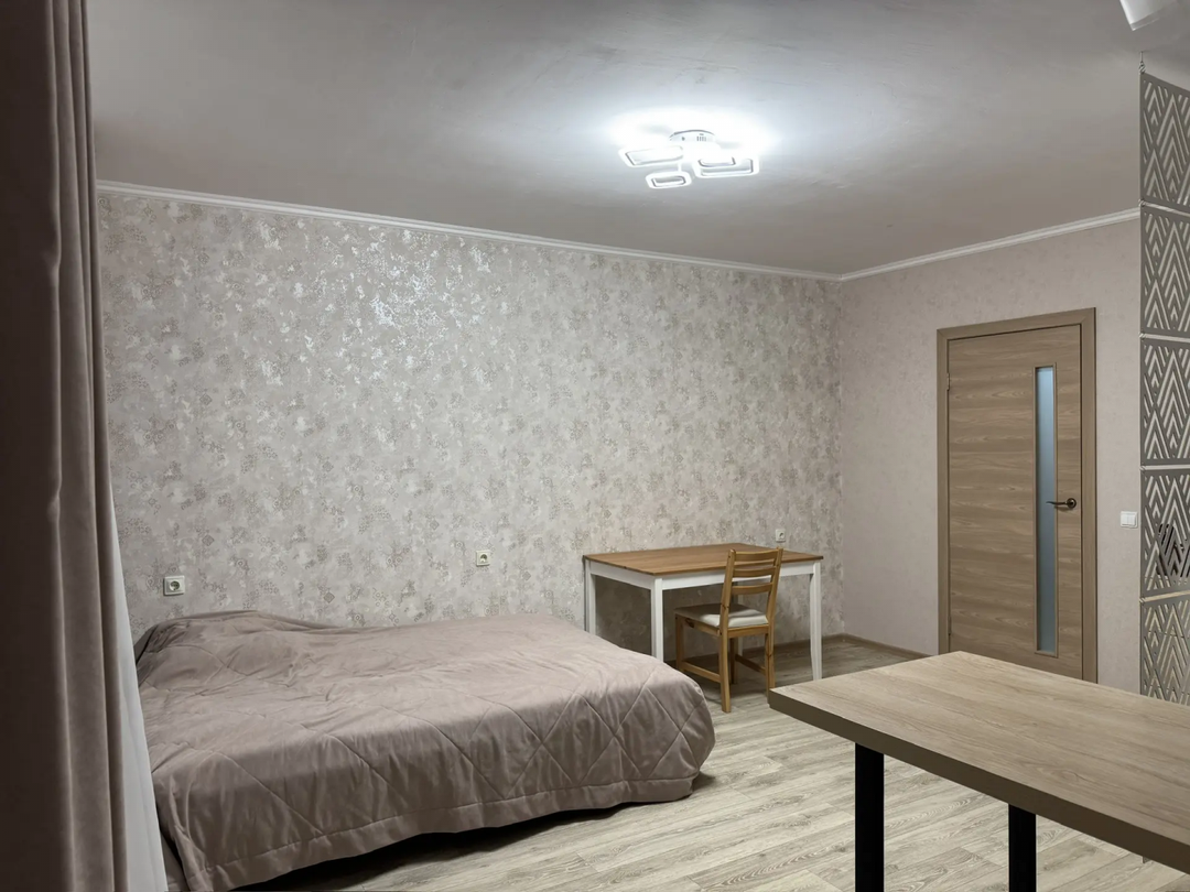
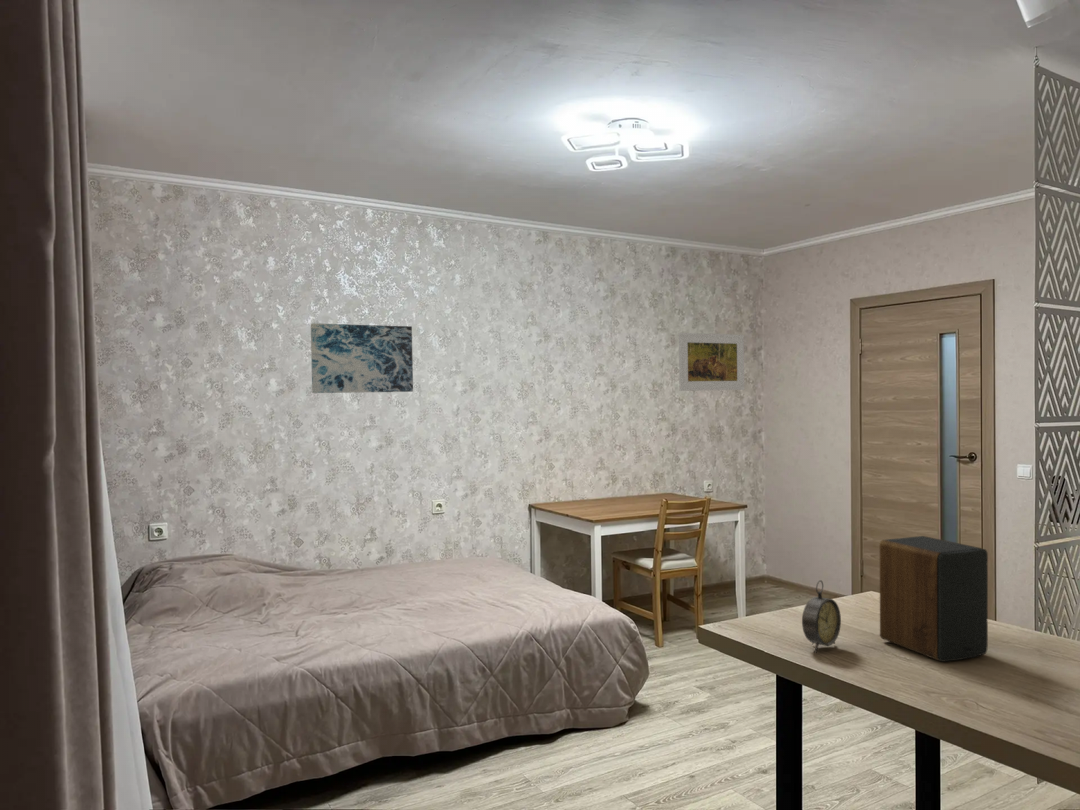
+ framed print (712, 362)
+ speaker (931, 595)
+ wall art (363, 358)
+ alarm clock (820, 613)
